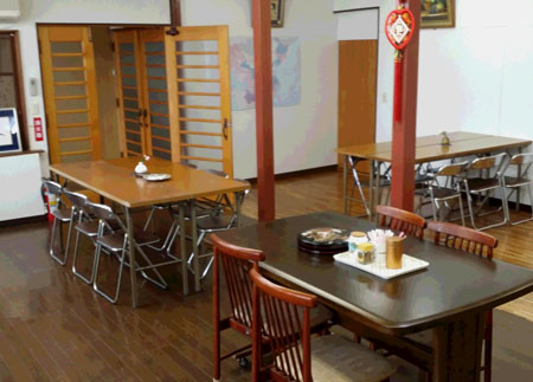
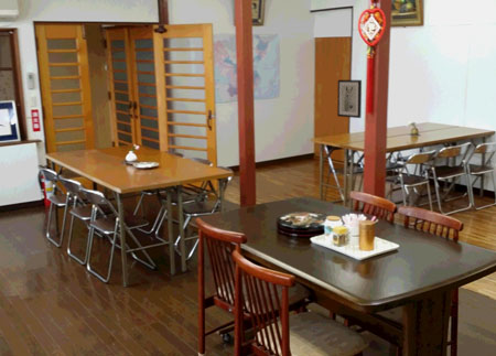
+ wall art (348, 98)
